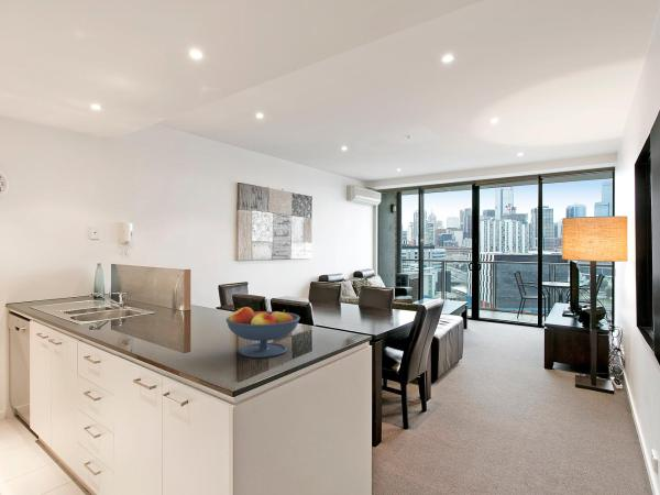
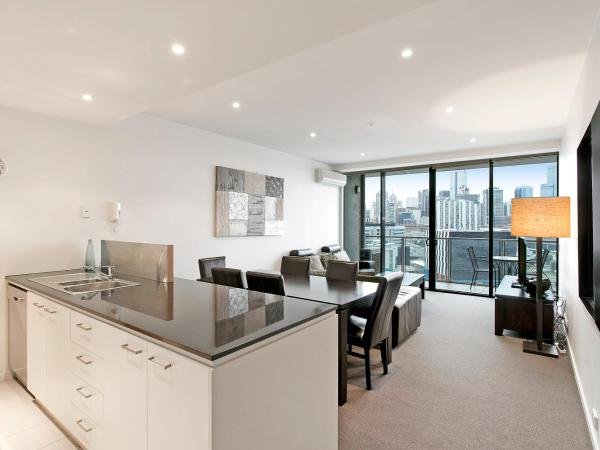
- fruit bowl (263, 328)
